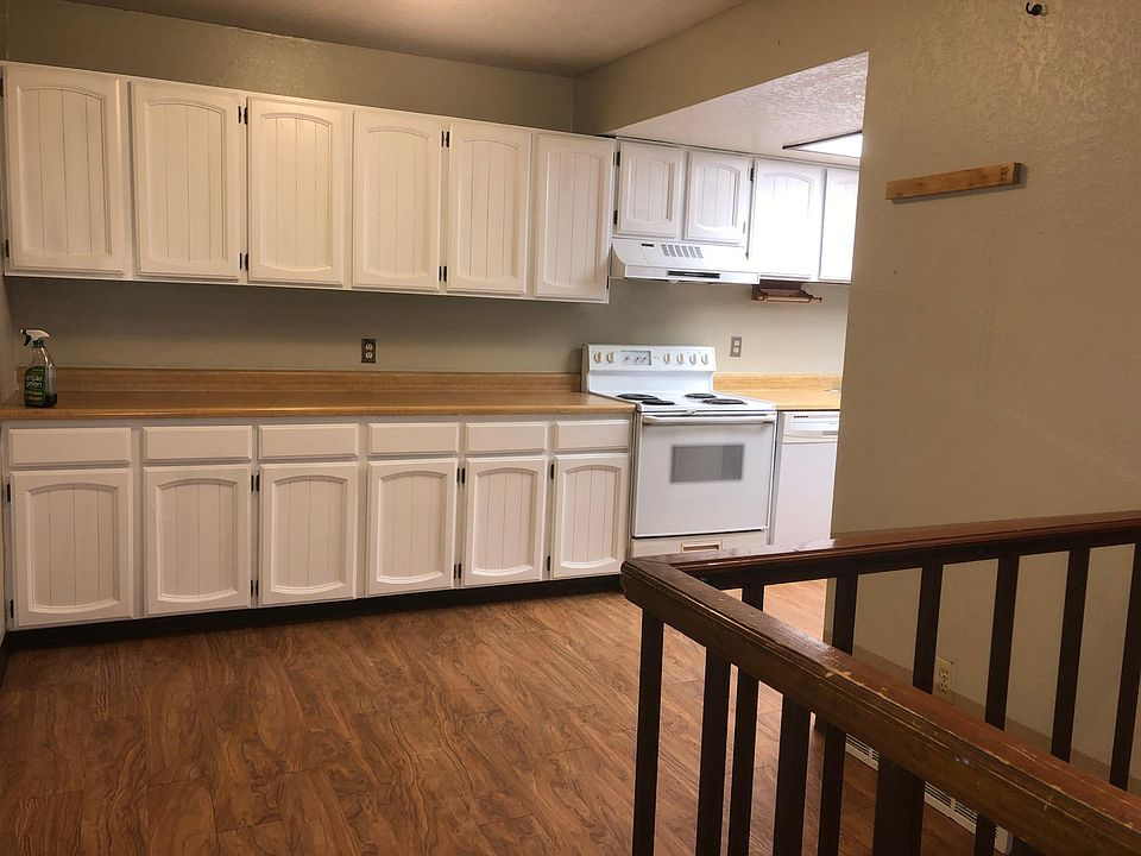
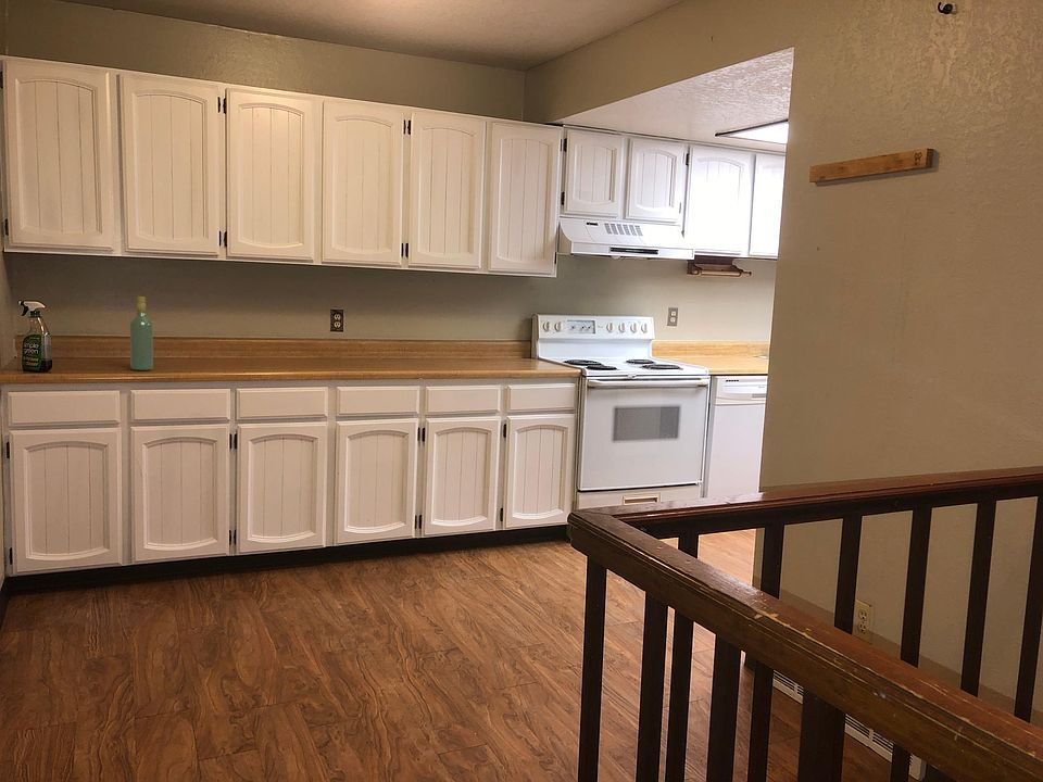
+ wine bottle (141, 332)
